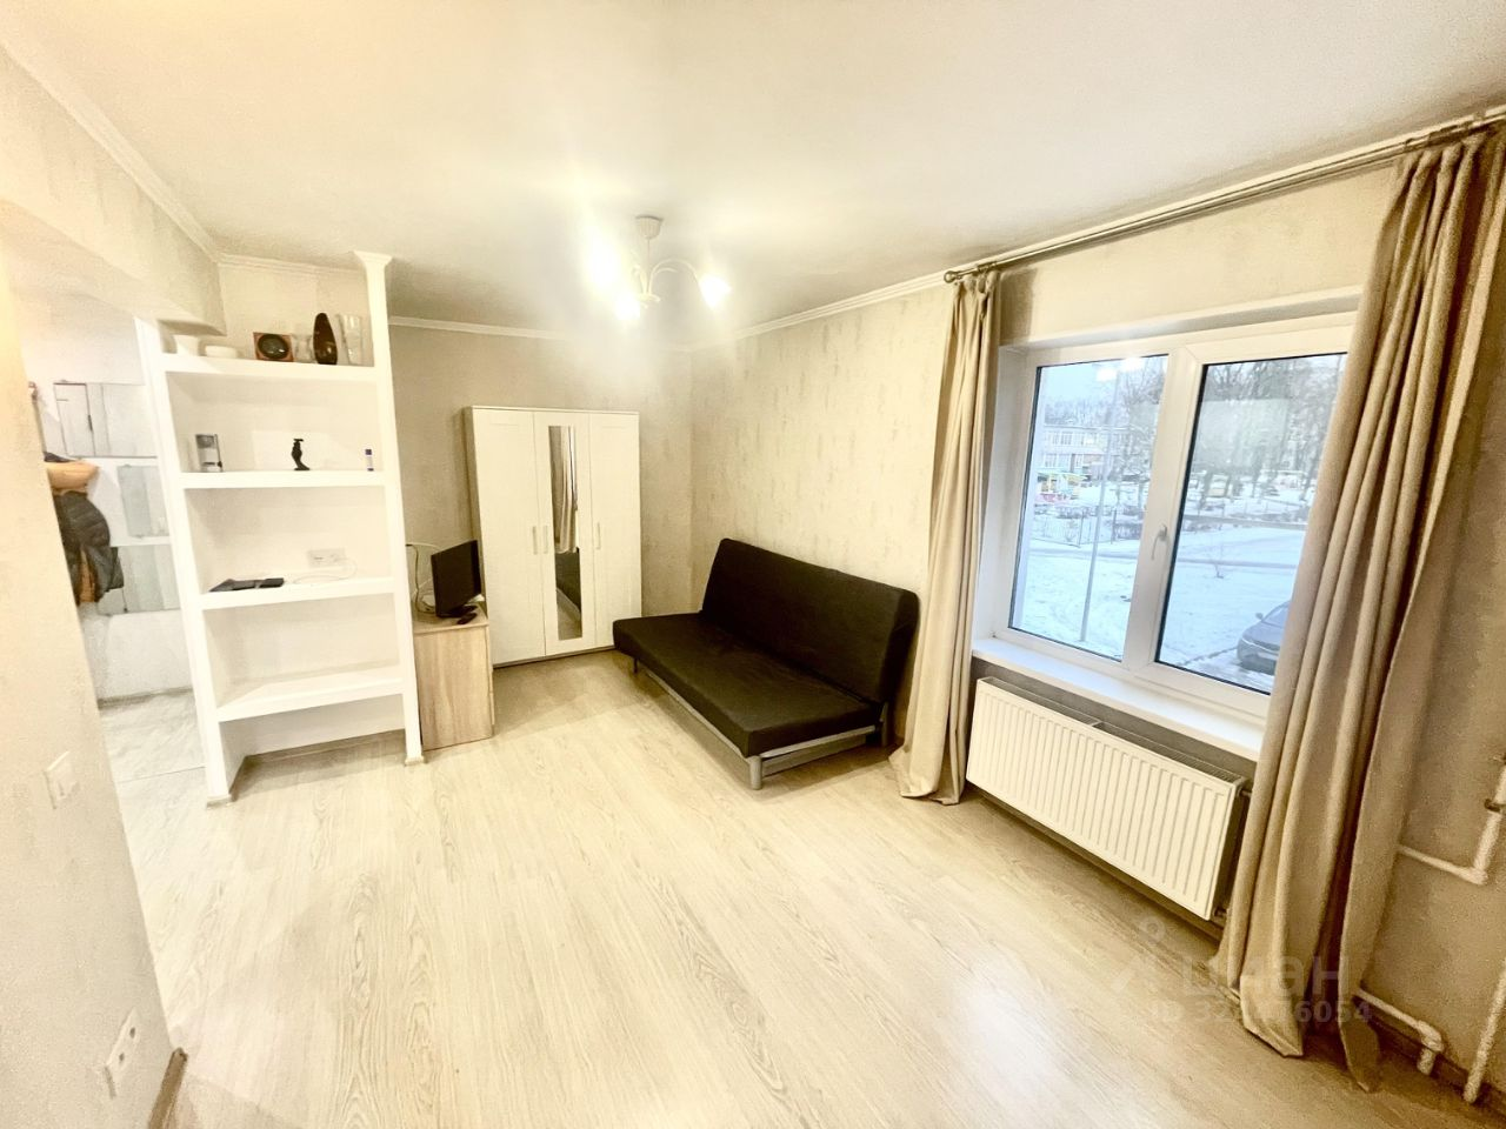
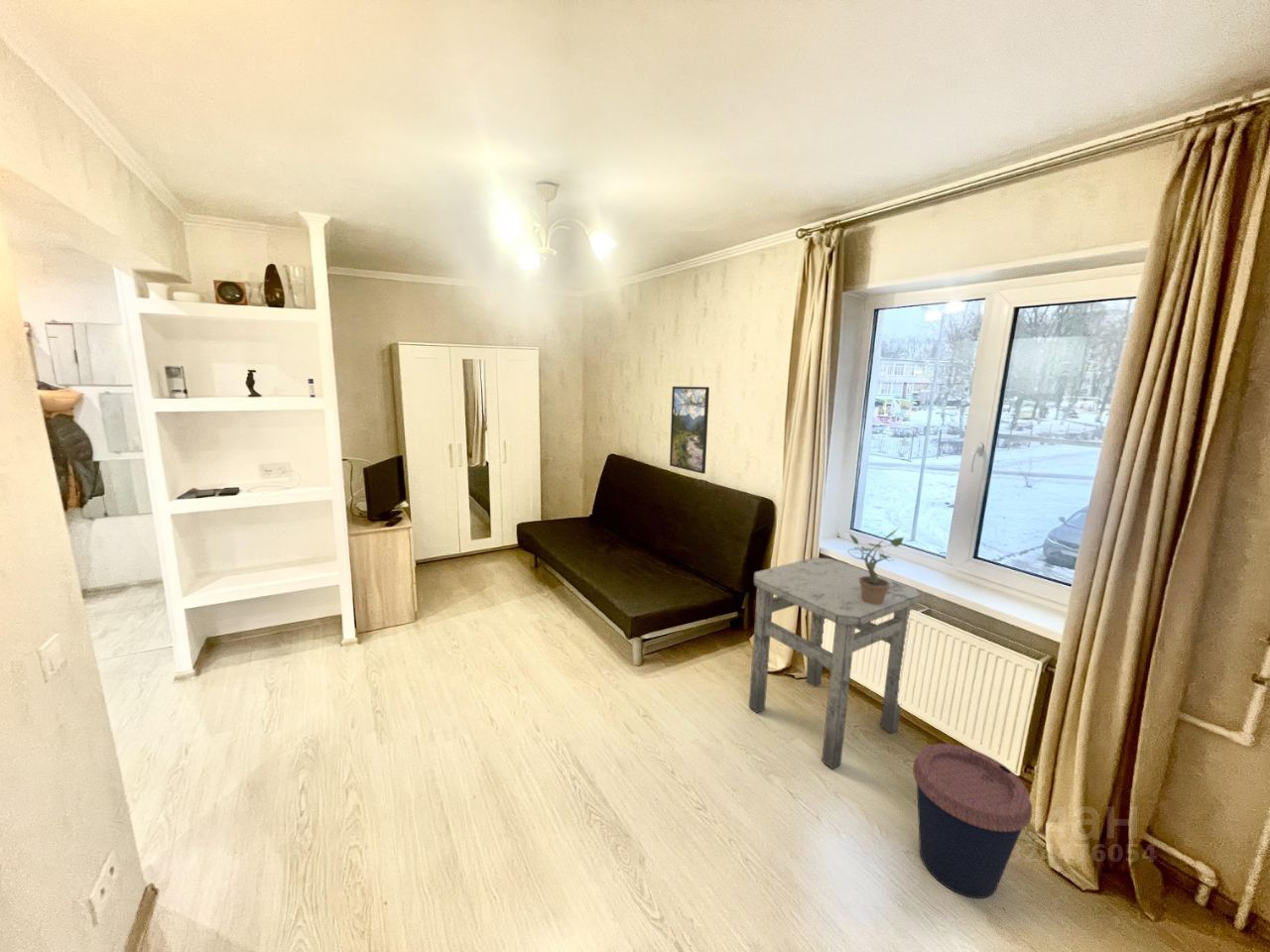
+ coffee cup (963, 821)
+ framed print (688, 428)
+ side table (826, 652)
+ potted plant (871, 561)
